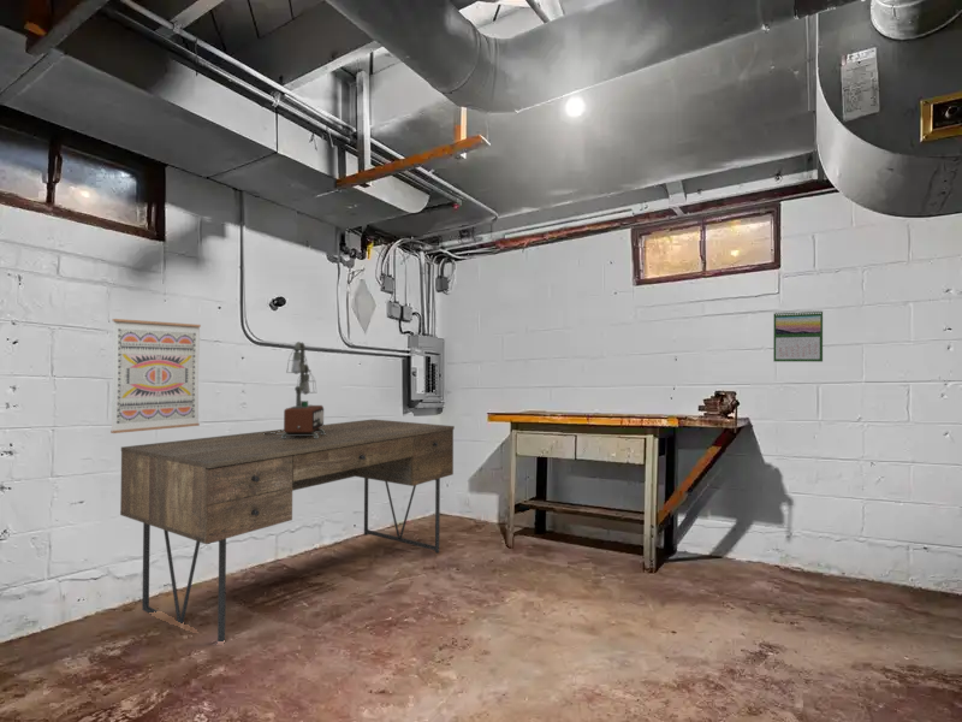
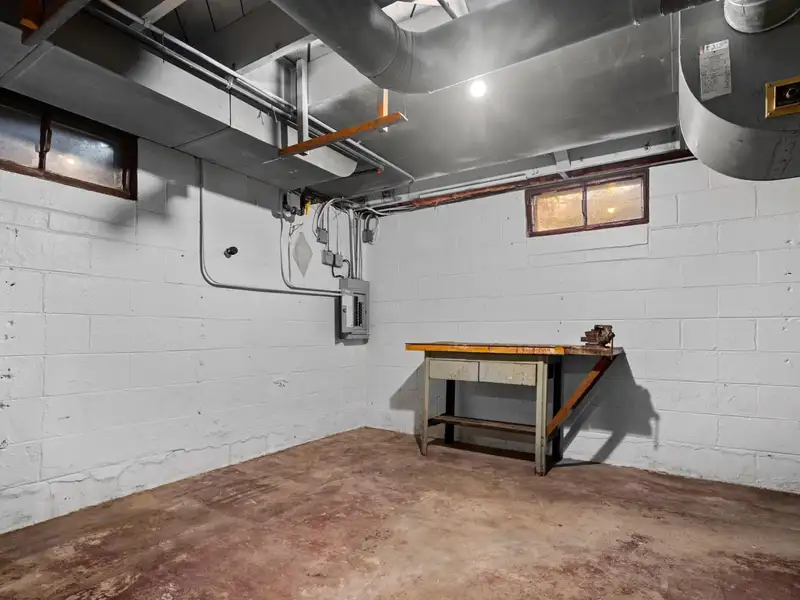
- table lamp (295, 387)
- desk (309, 486)
- wall art (158, 375)
- calendar (797, 336)
